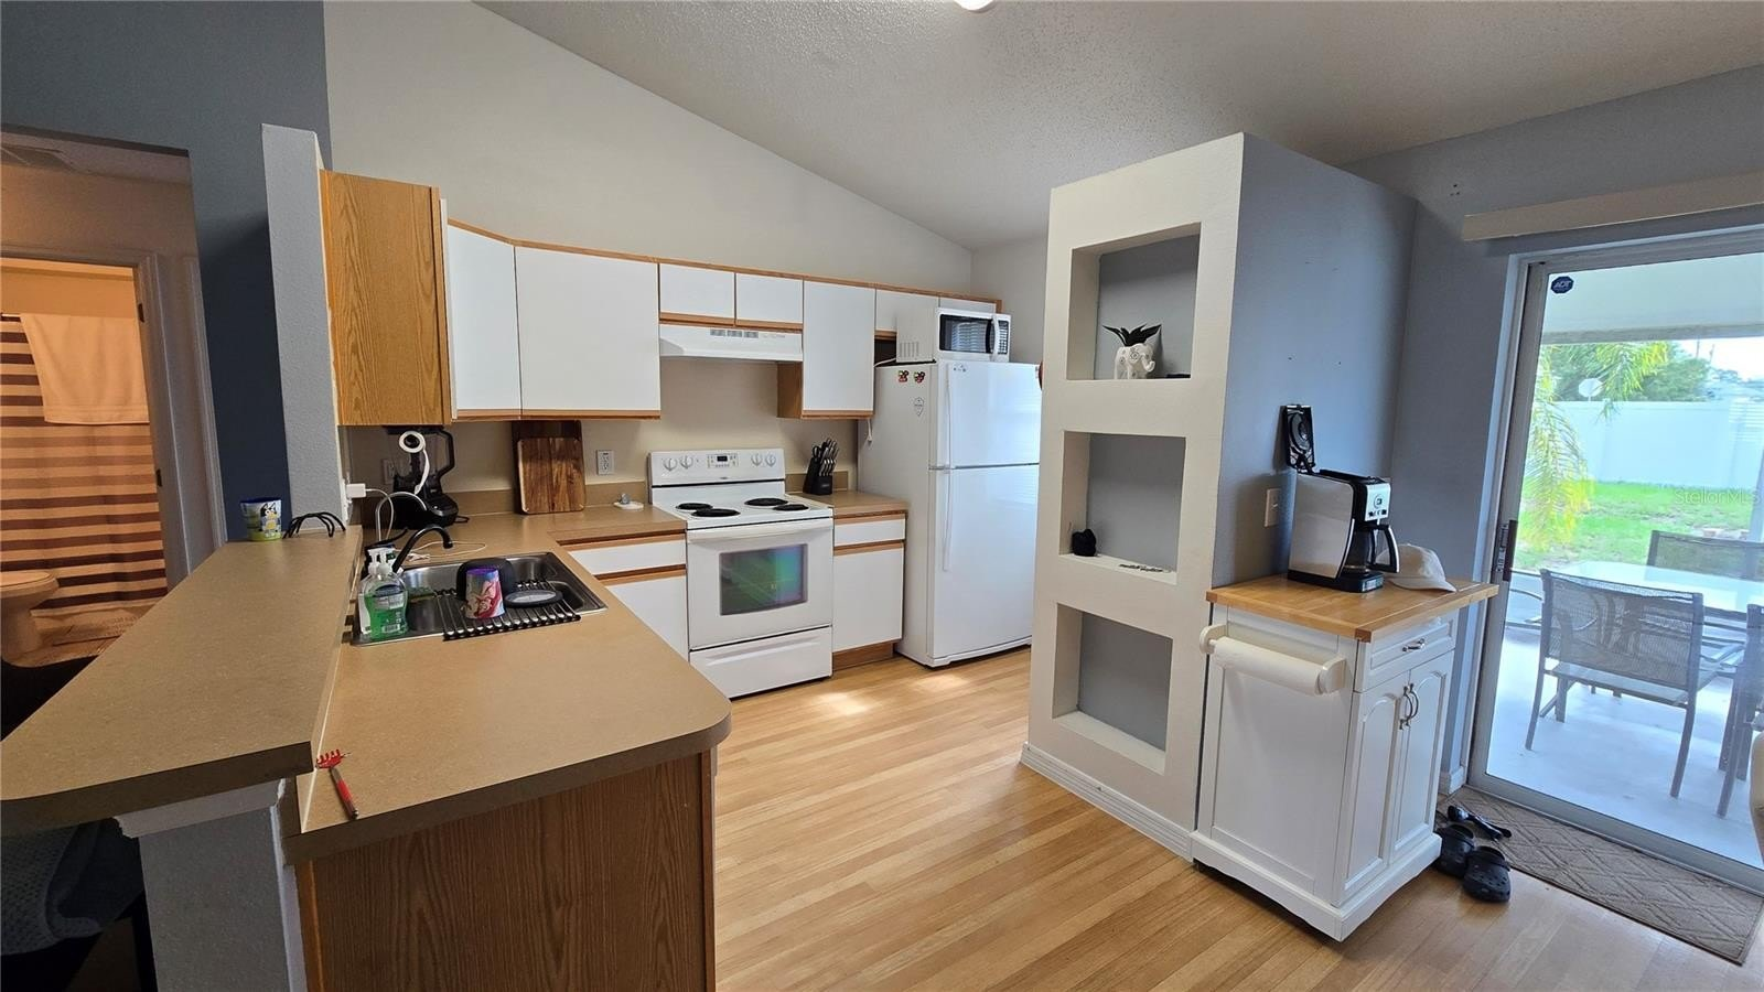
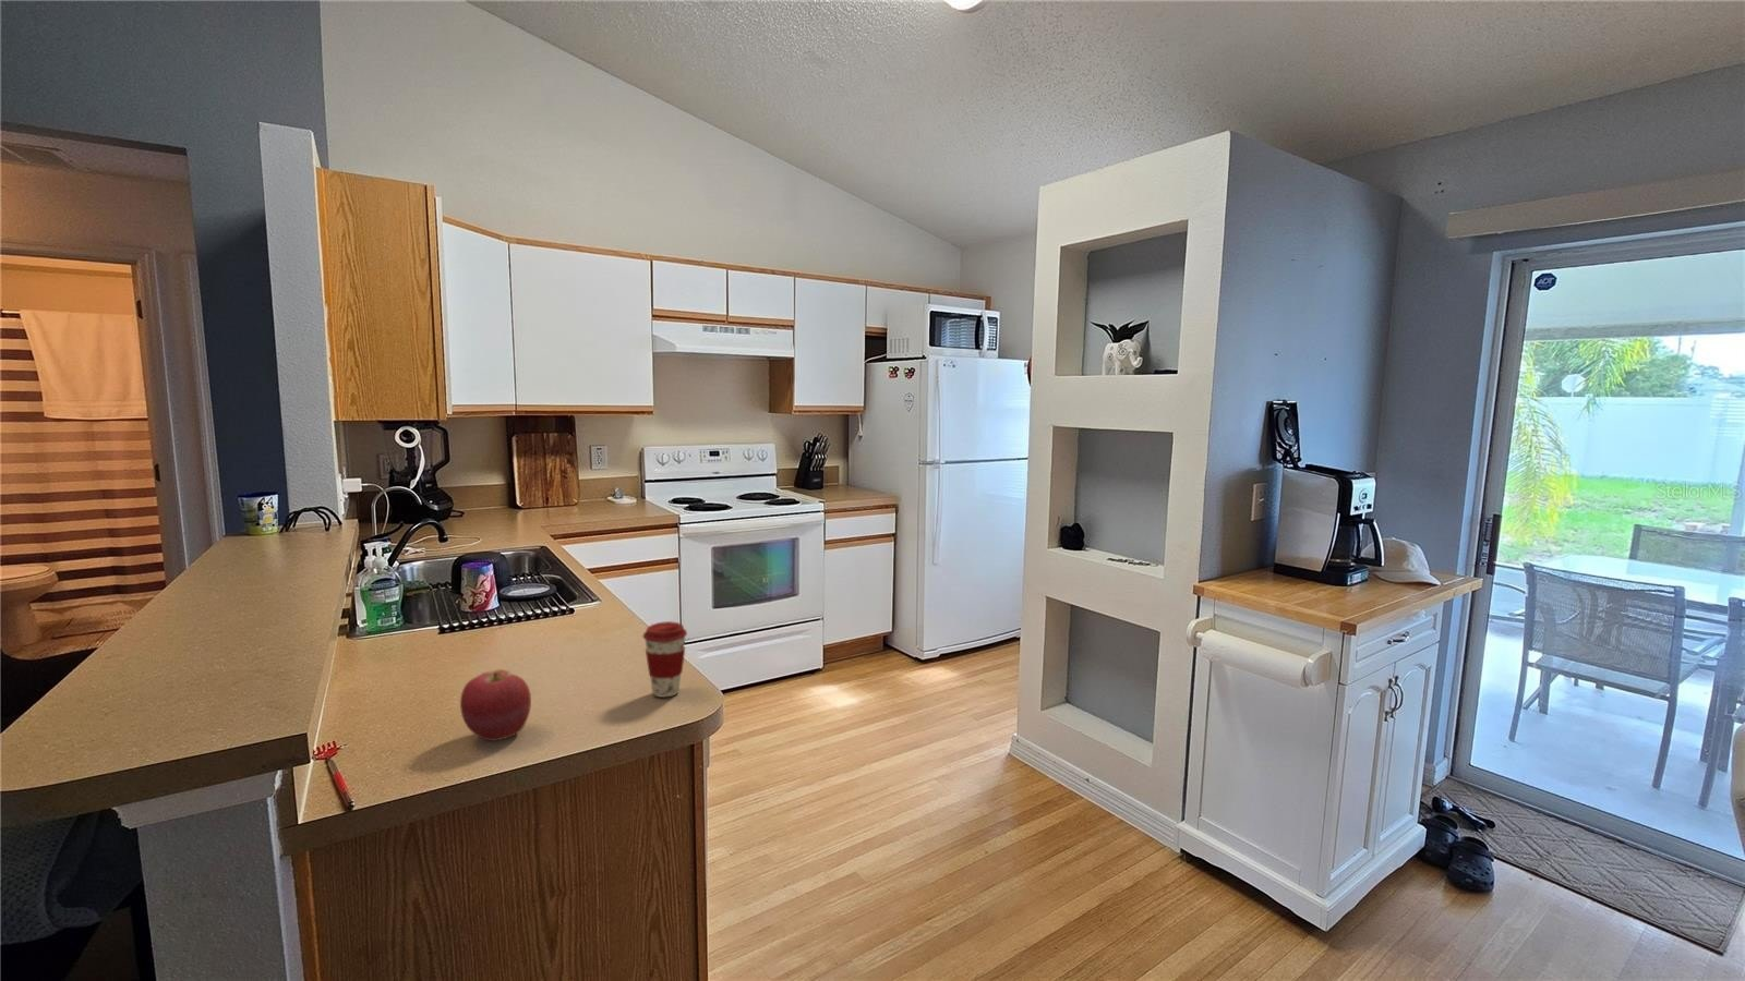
+ coffee cup (665, 660)
+ apple (496, 704)
